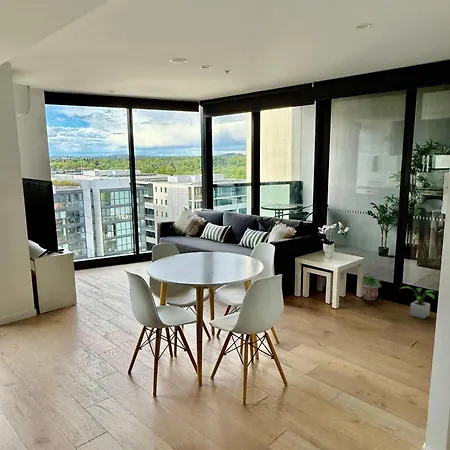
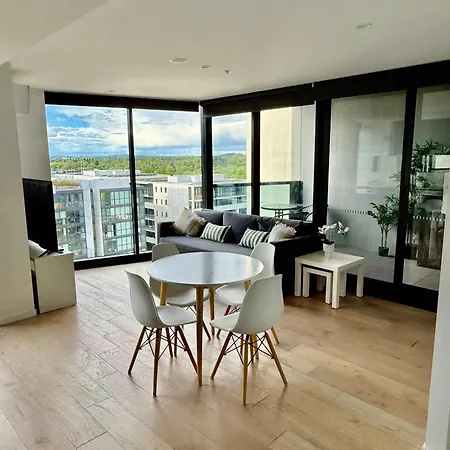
- potted plant (418, 301)
- potted plant (370, 286)
